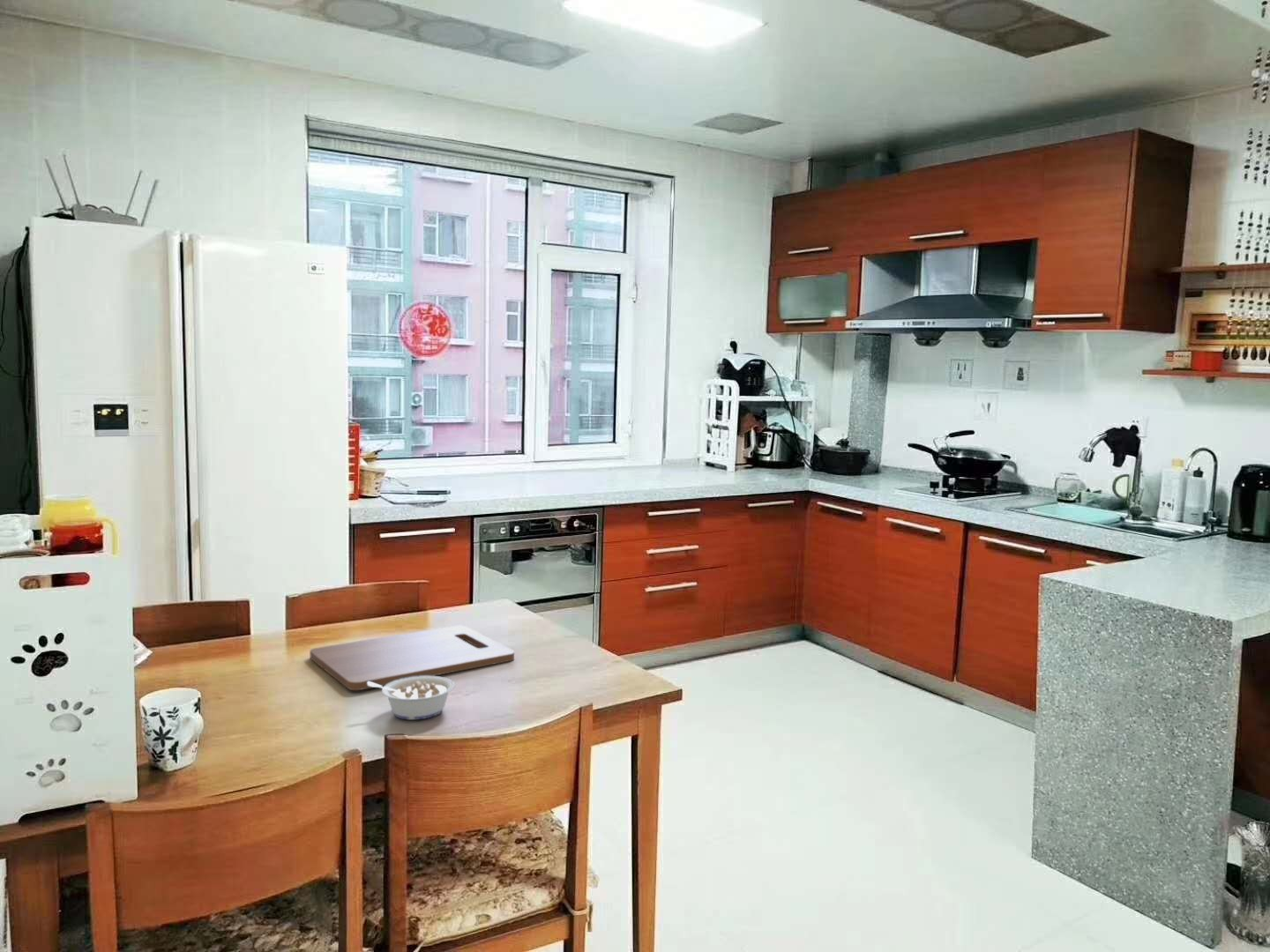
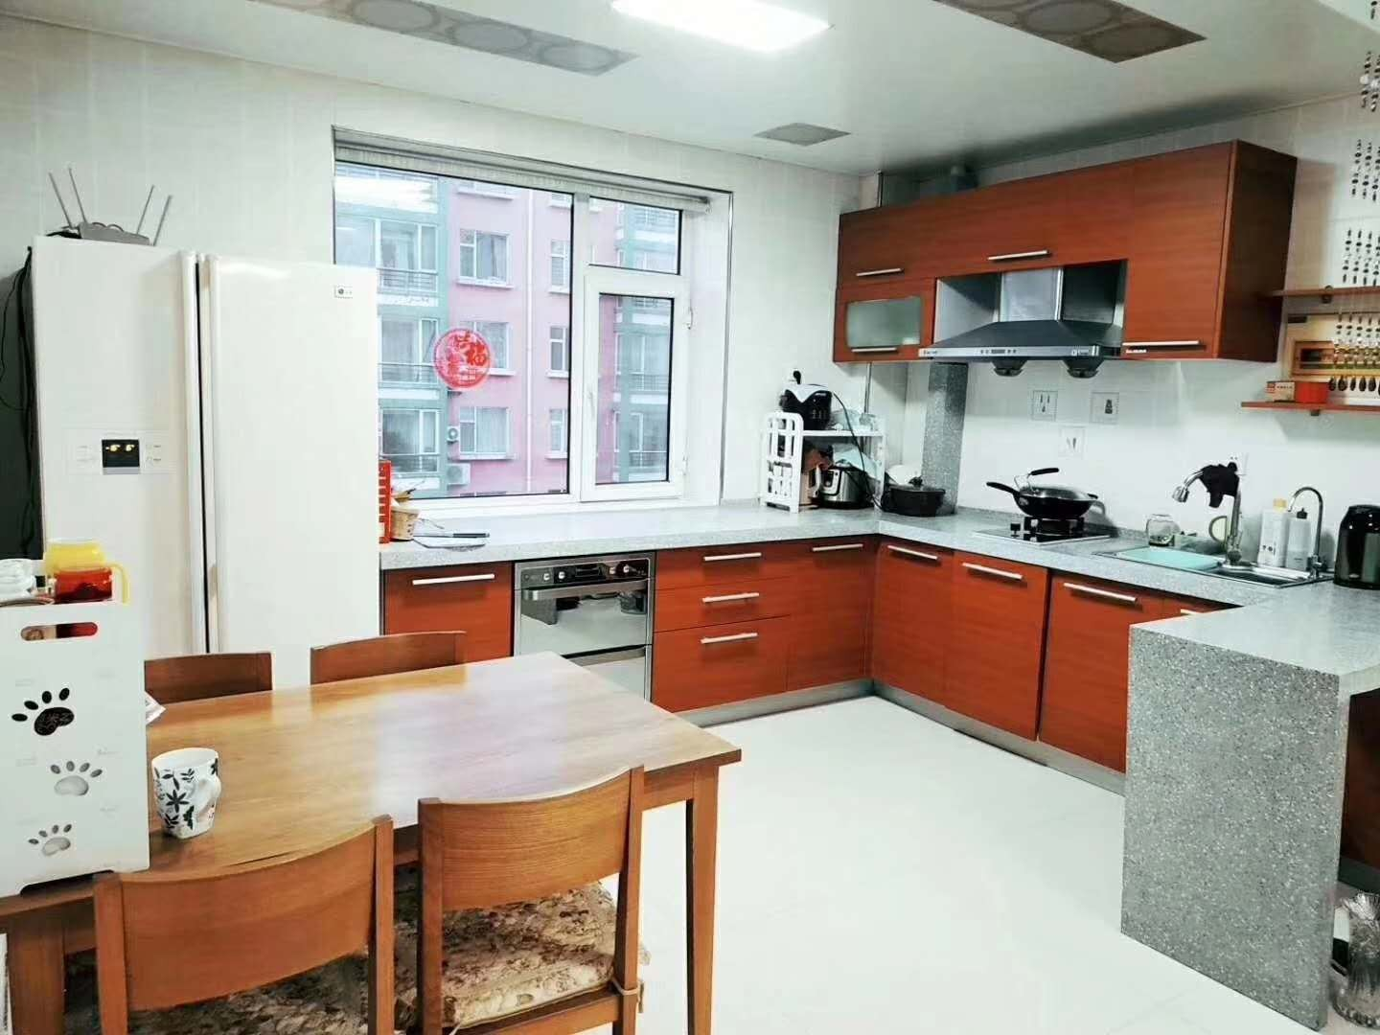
- cutting board (413, 654)
- legume (415, 697)
